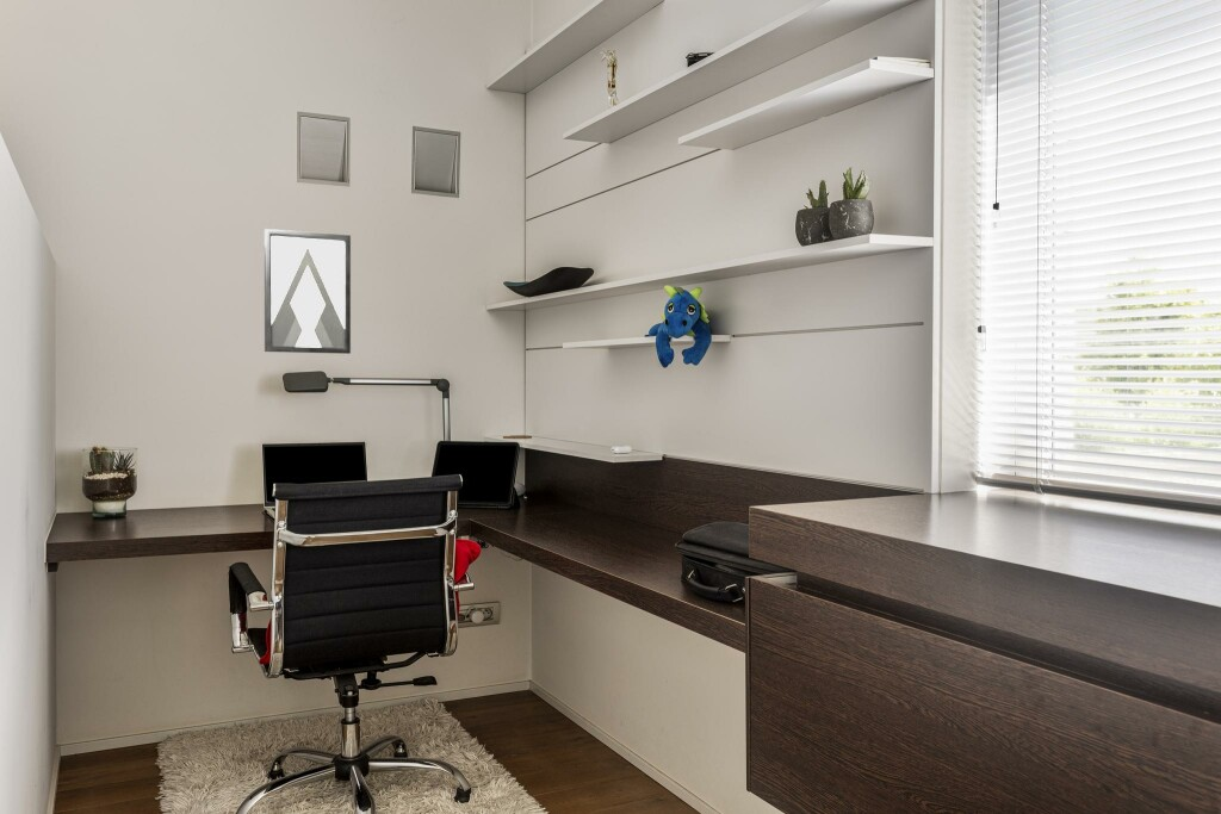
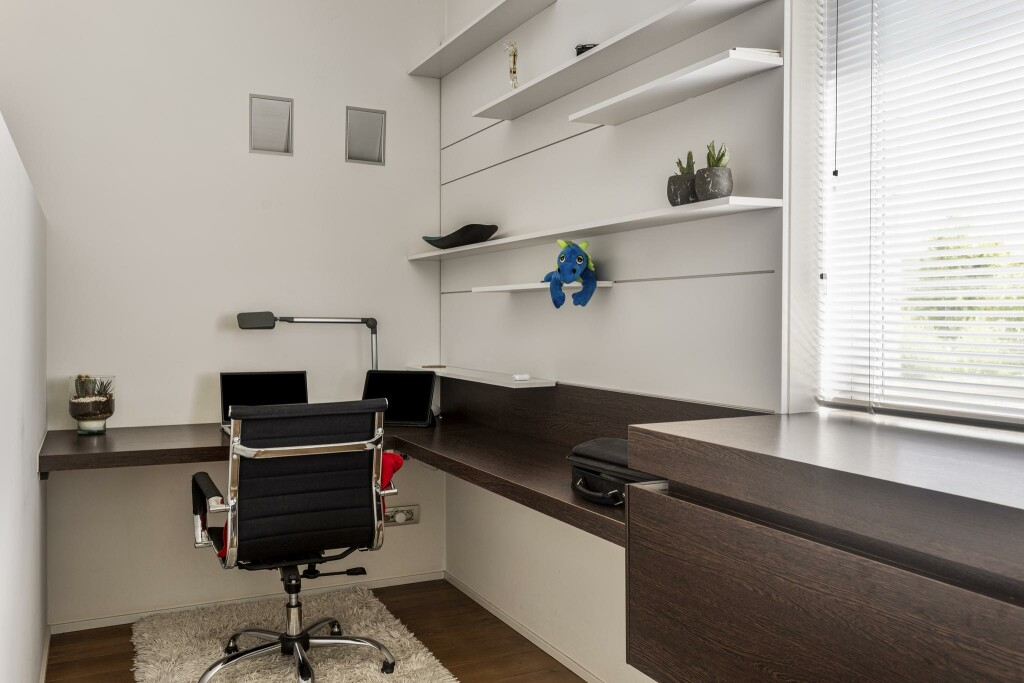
- wall art (308, 292)
